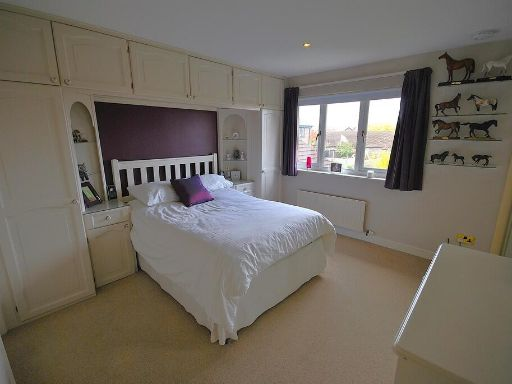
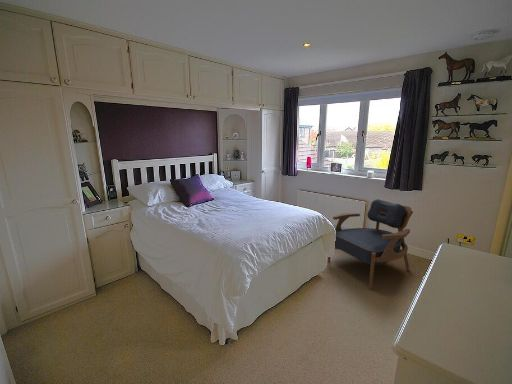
+ armchair (372, 236)
